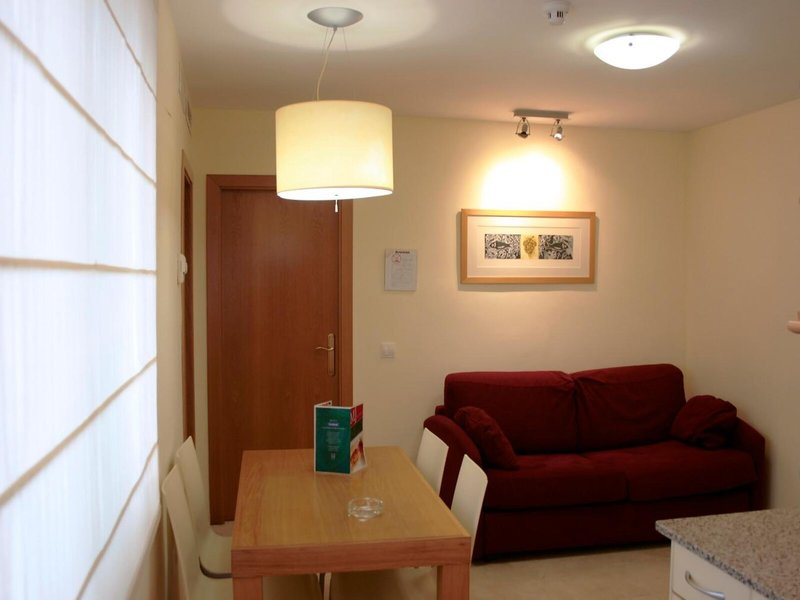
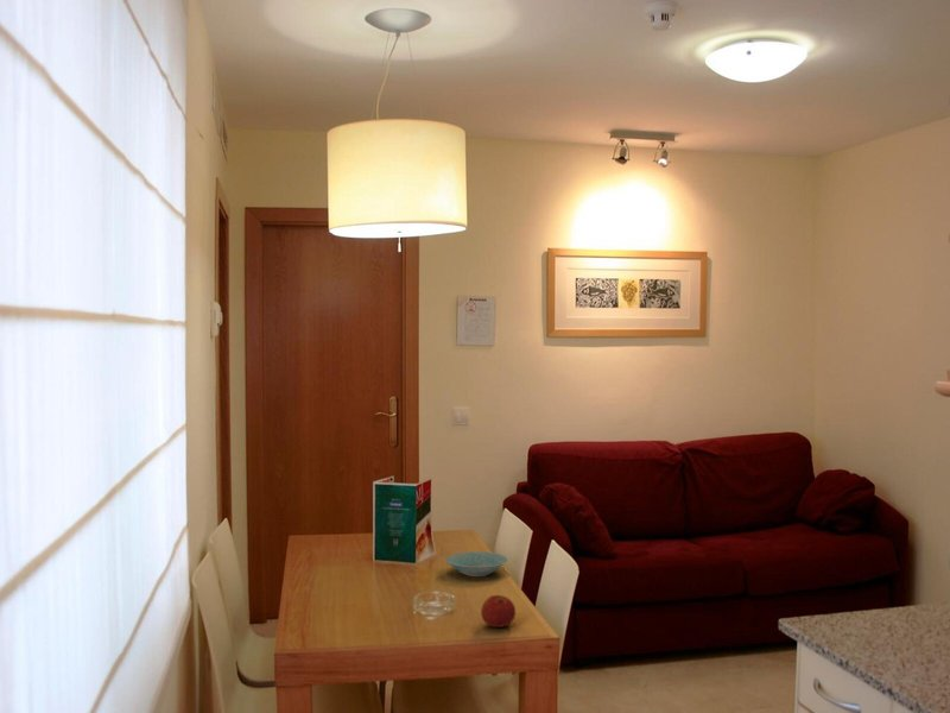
+ apple (498, 610)
+ bowl (476, 566)
